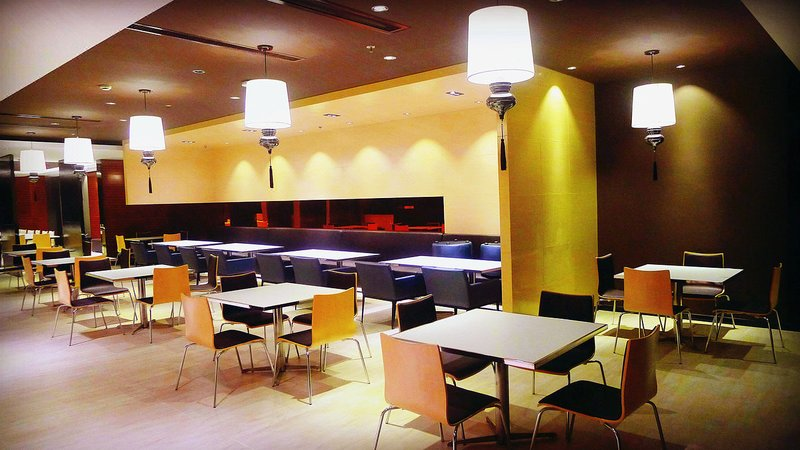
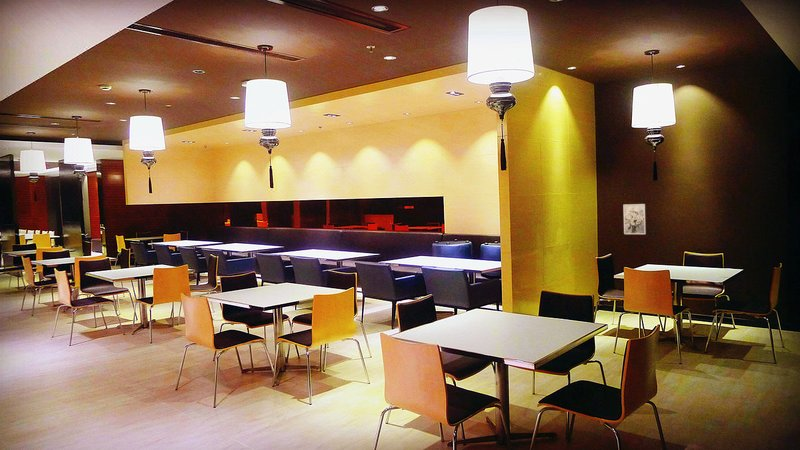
+ wall art (634, 219)
